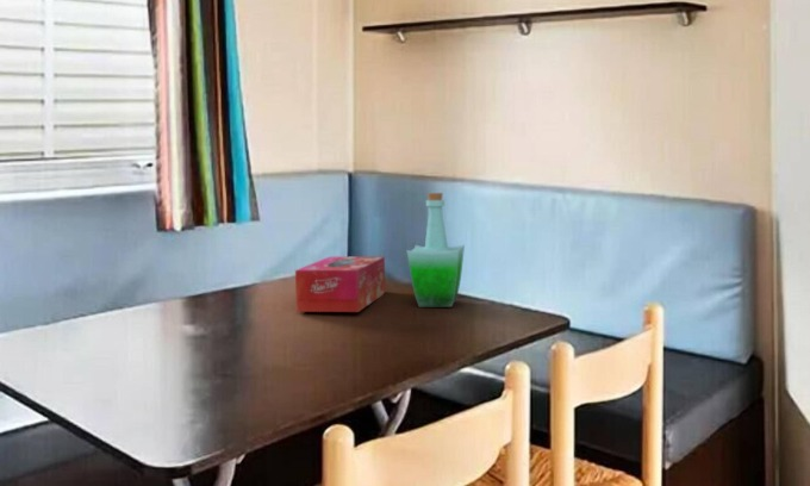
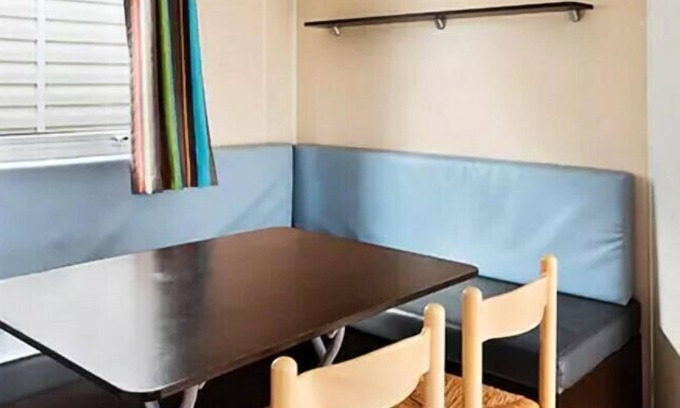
- tissue box (342, 282)
- bottle (436, 248)
